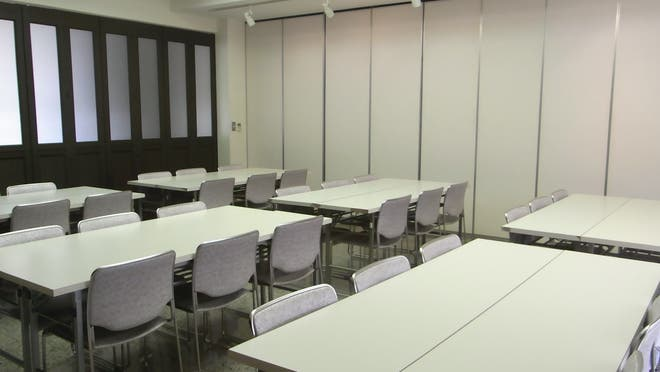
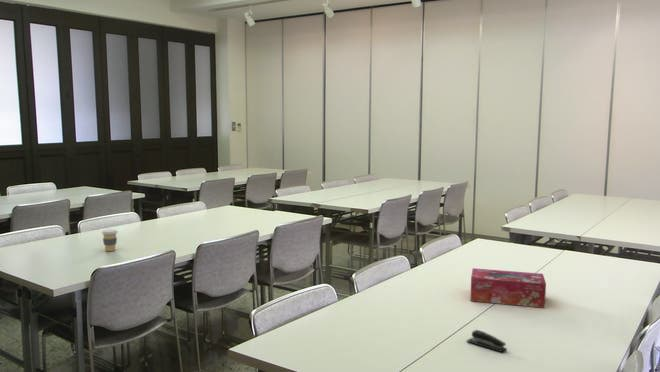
+ stapler (486, 339)
+ coffee cup (110, 240)
+ tissue box (507, 287)
